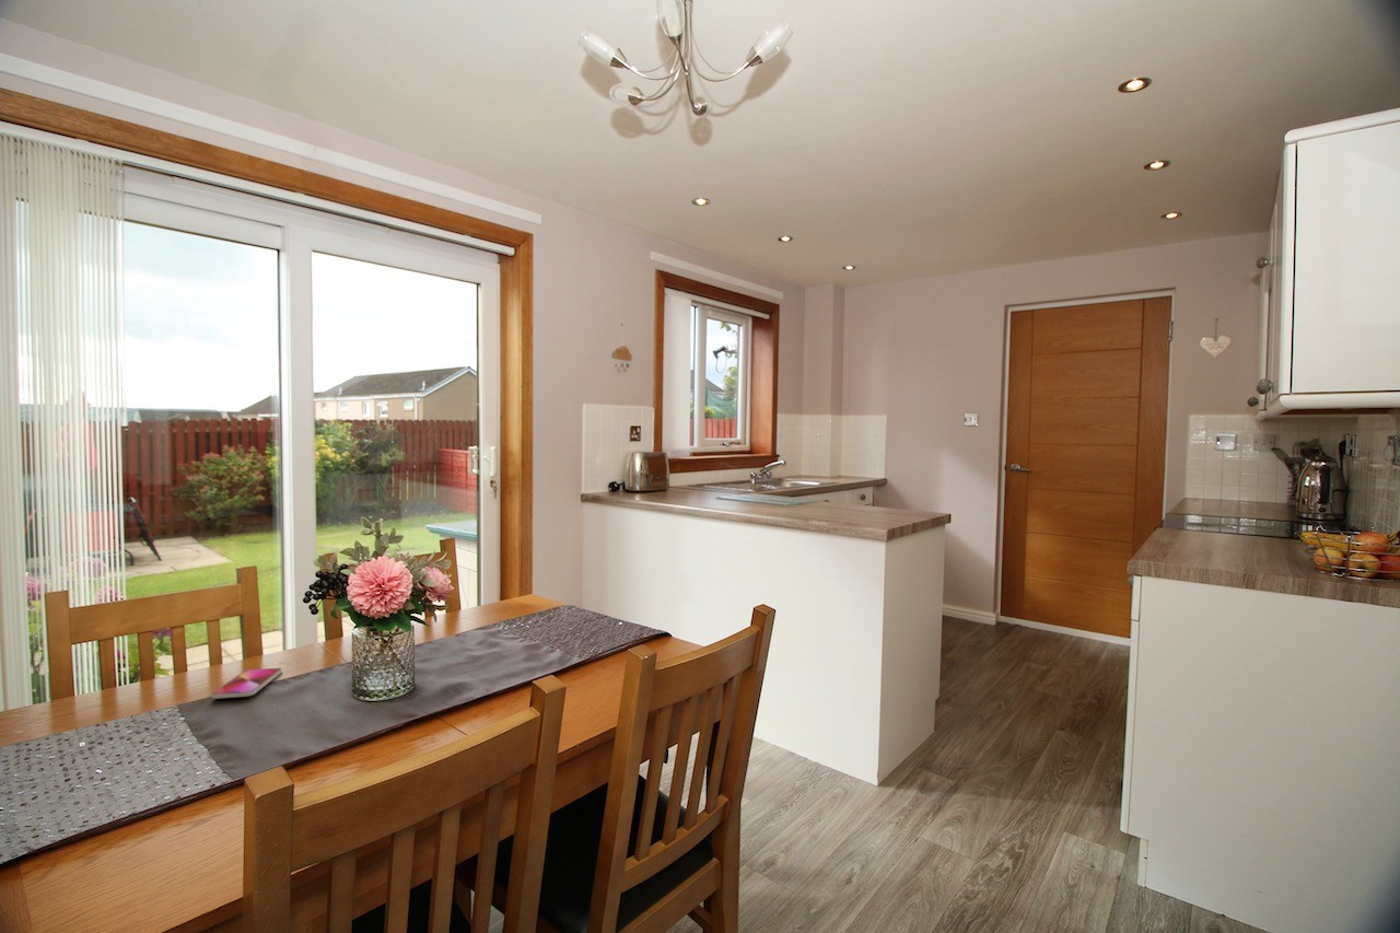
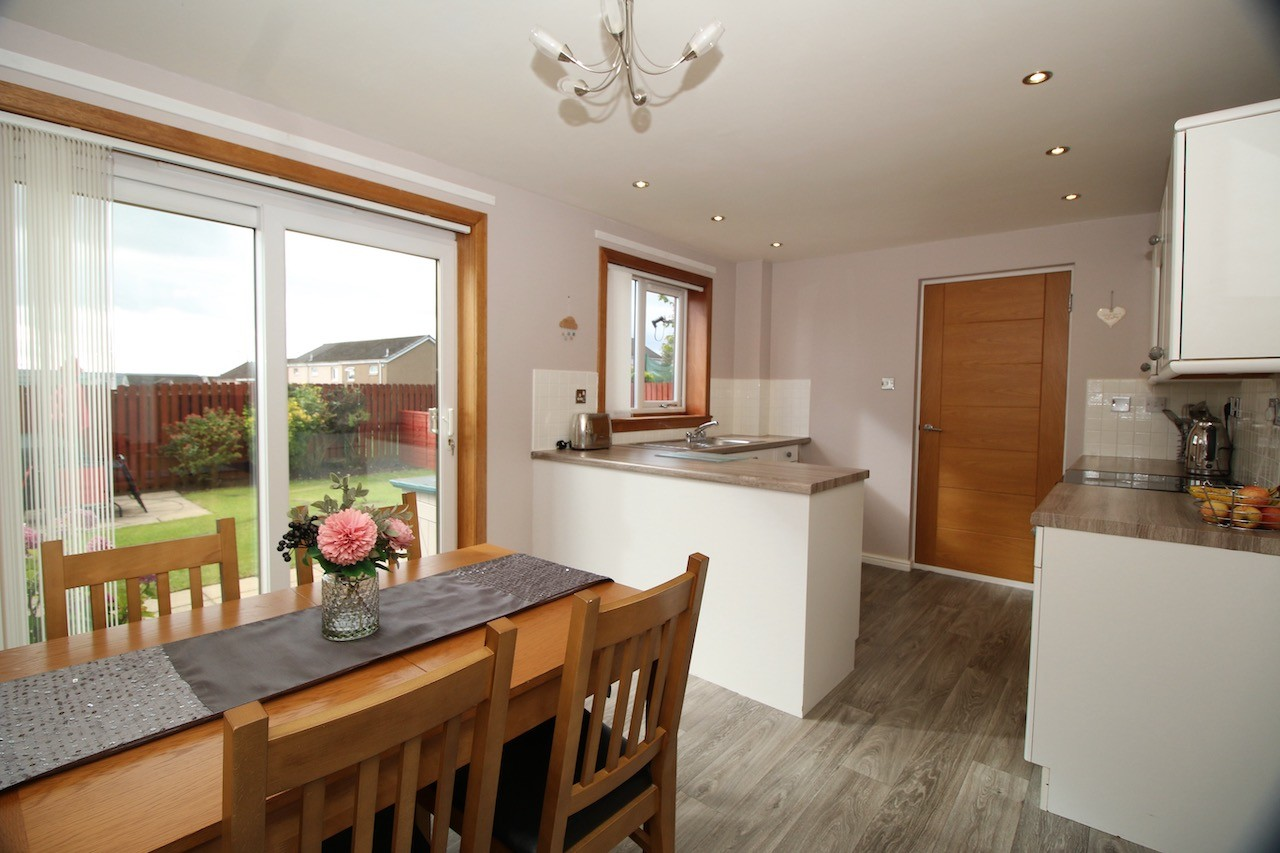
- smartphone (248, 681)
